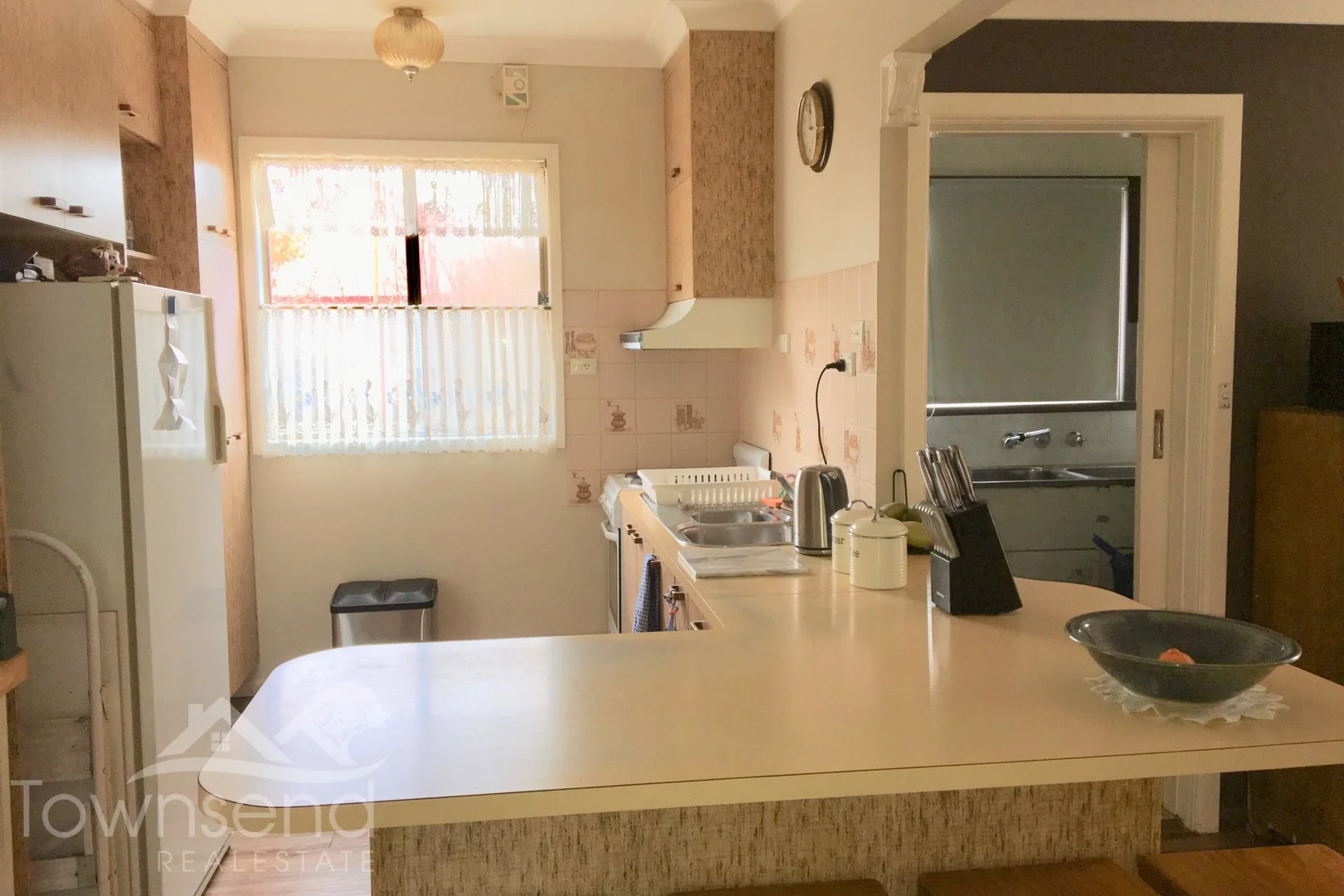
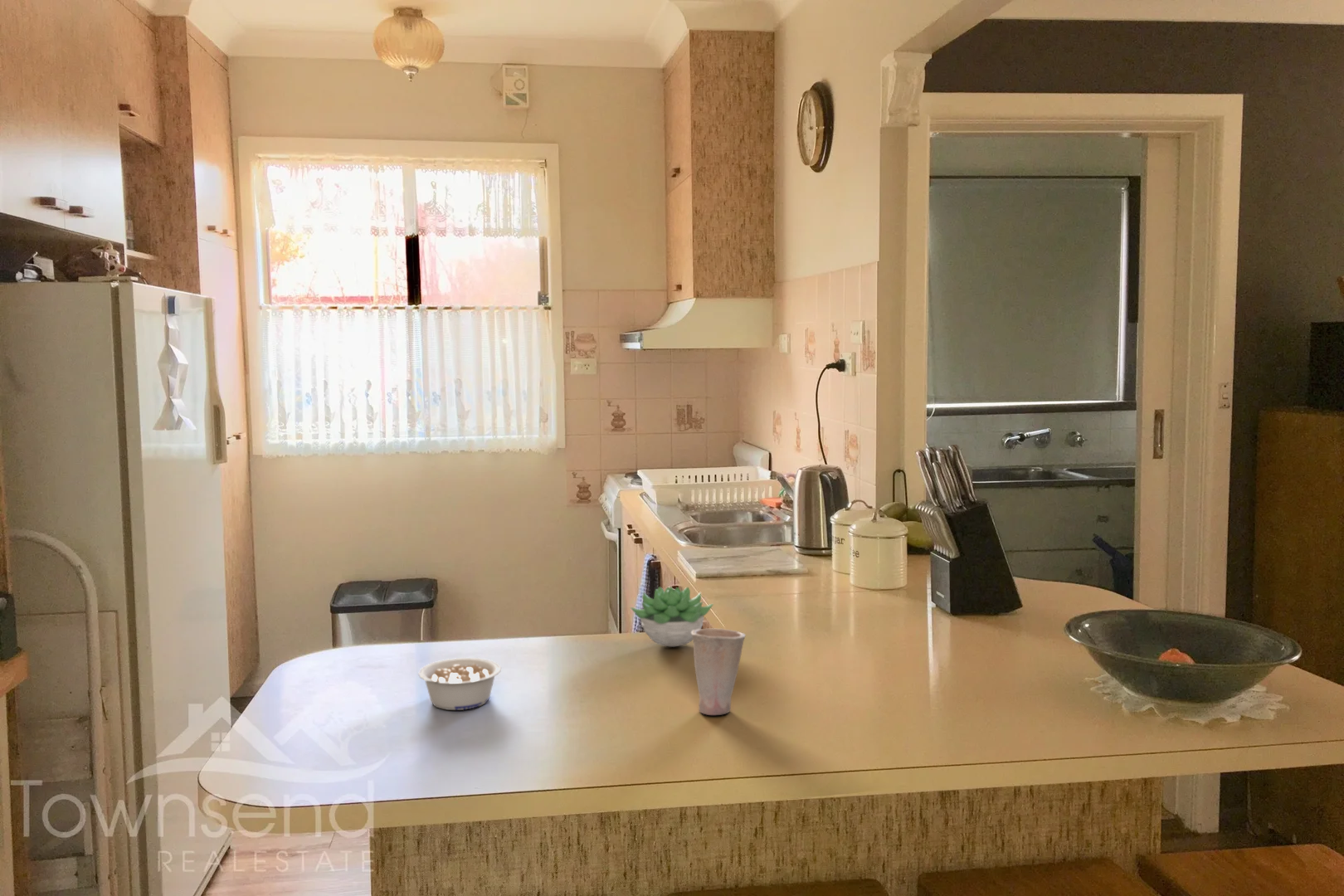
+ legume (460, 683)
+ succulent plant (672, 617)
+ cup (718, 670)
